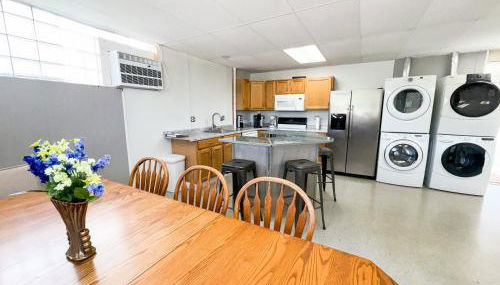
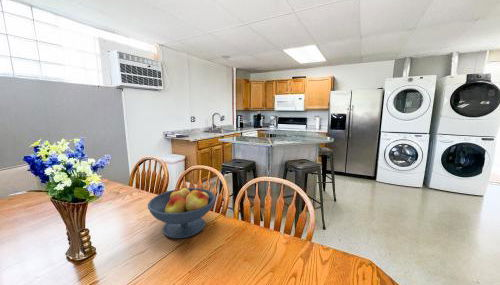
+ fruit bowl (183, 208)
